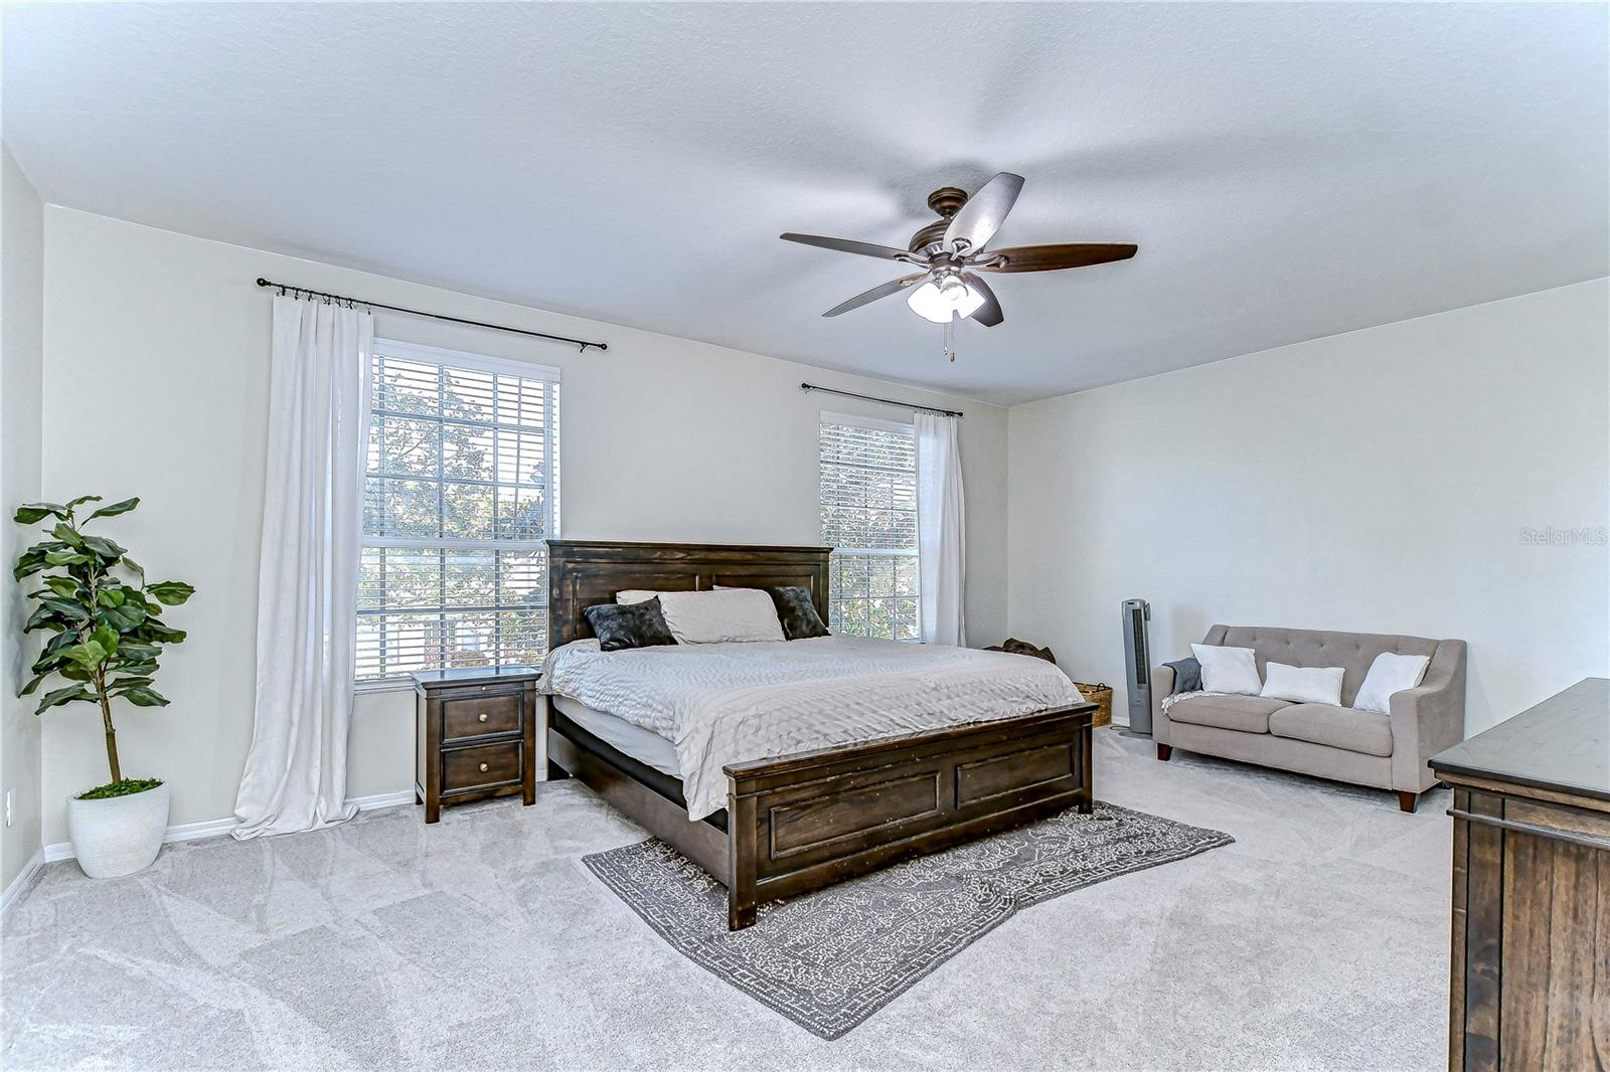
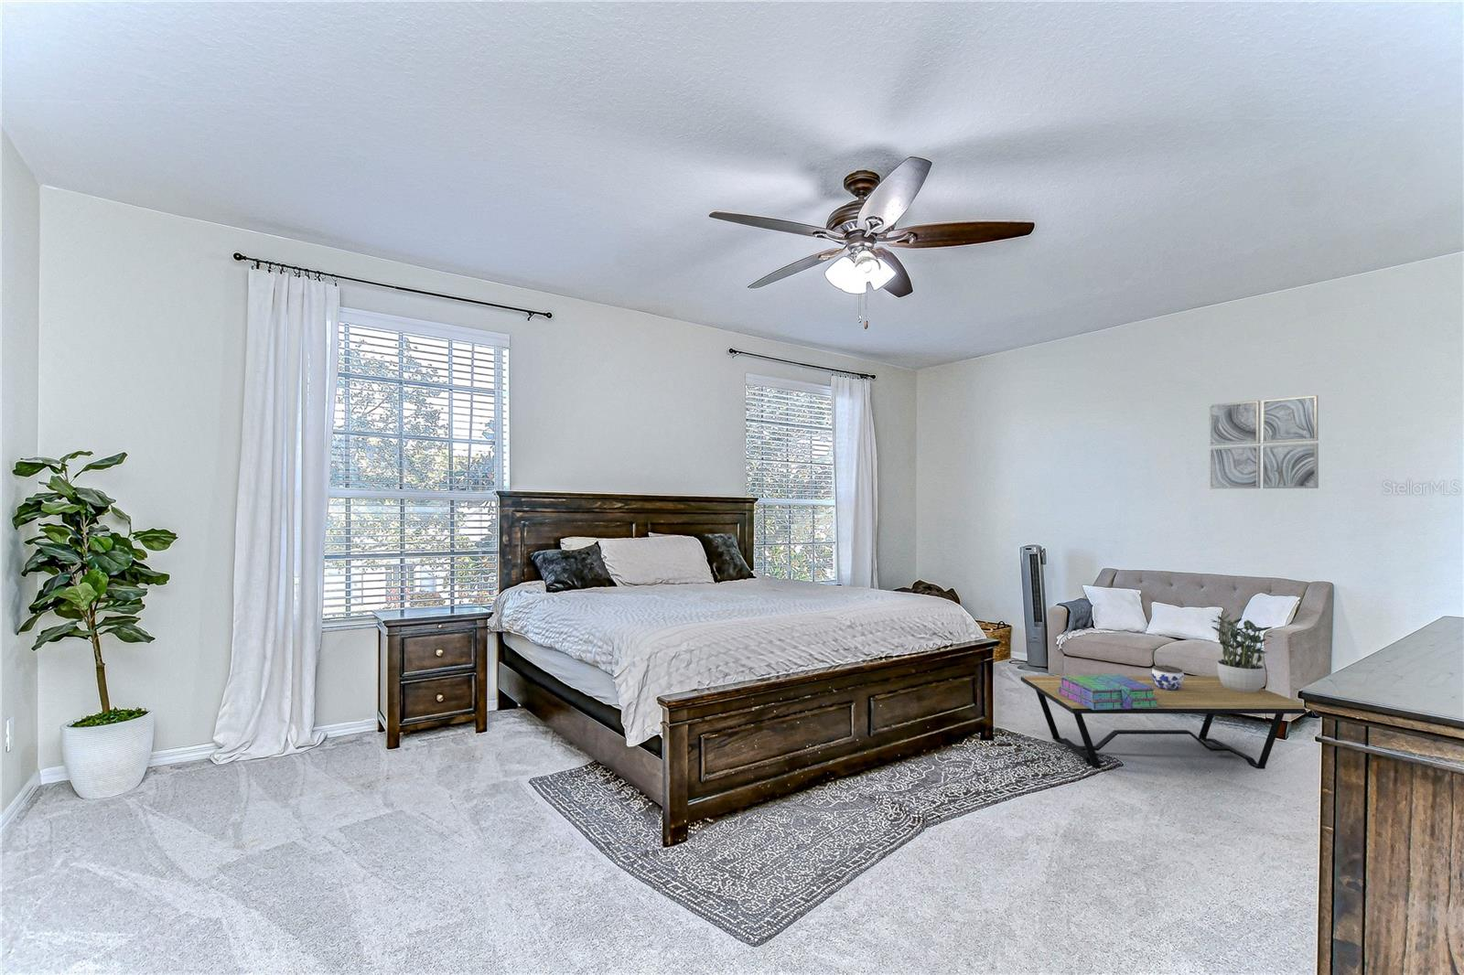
+ potted plant (1241, 652)
+ coffee table (1157, 730)
+ stack of books (1106, 691)
+ jar (1168, 679)
+ wall art (1262, 445)
